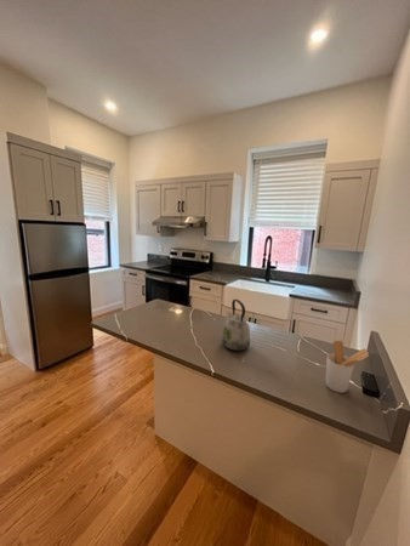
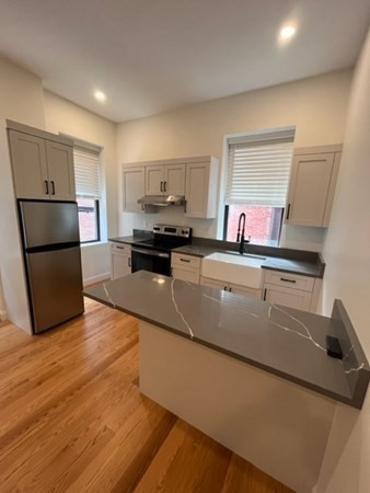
- utensil holder (346, 366)
- kettle (234, 322)
